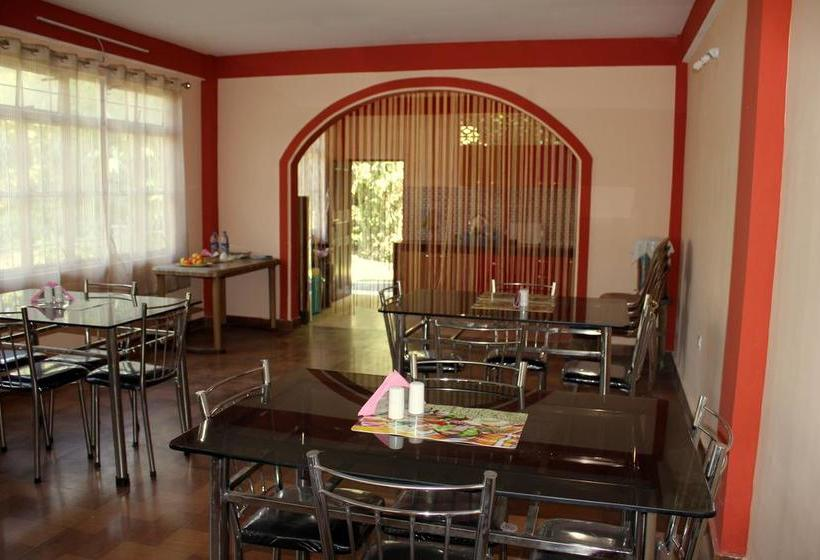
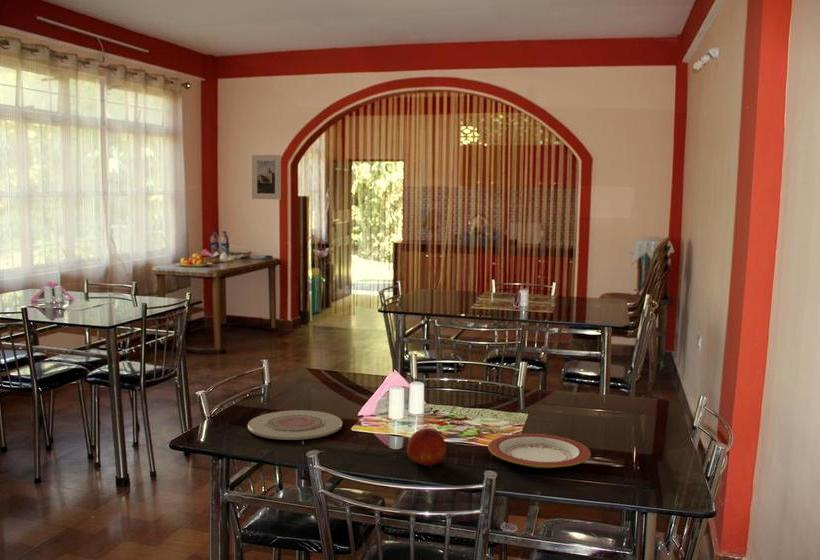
+ plate (538, 452)
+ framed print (266, 177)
+ fruit (426, 446)
+ plate (295, 423)
